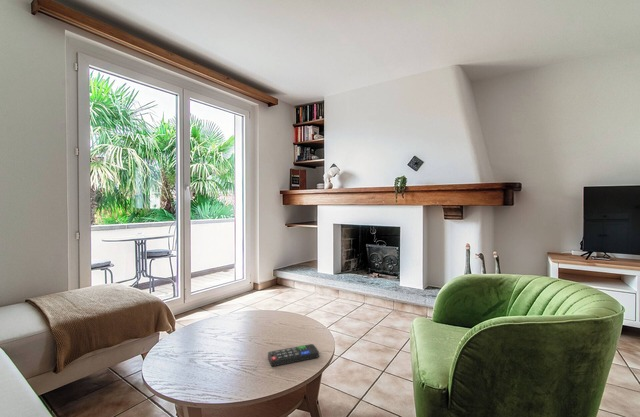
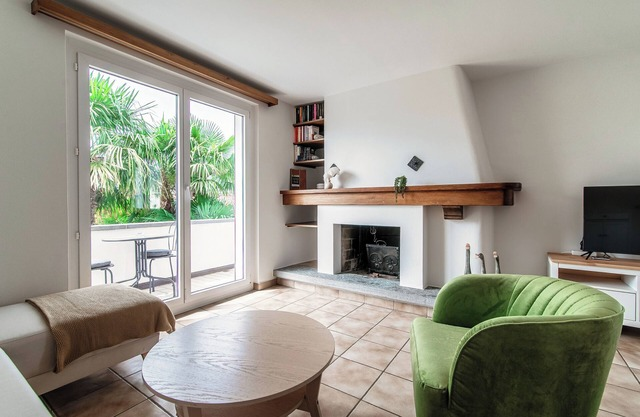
- remote control (293, 354)
